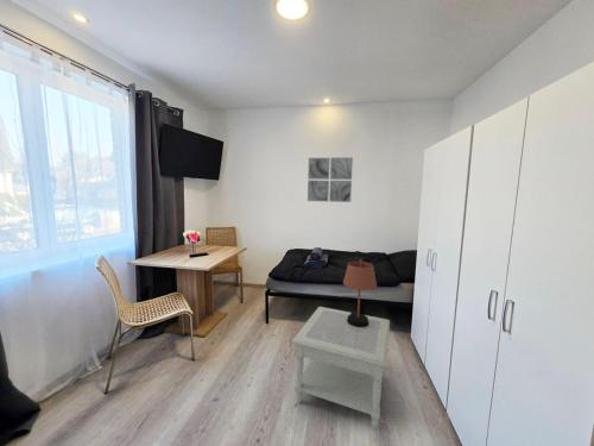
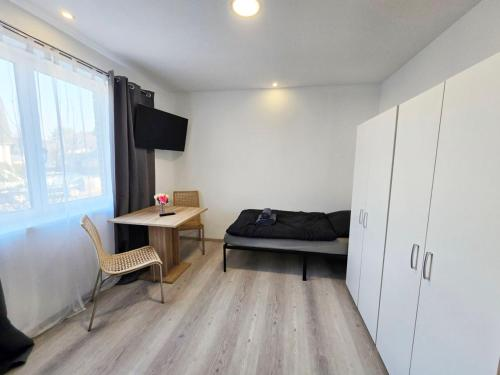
- table lamp (359, 289)
- wall art (328, 178)
- side table (343, 358)
